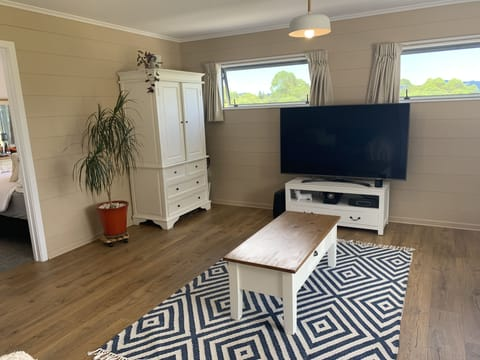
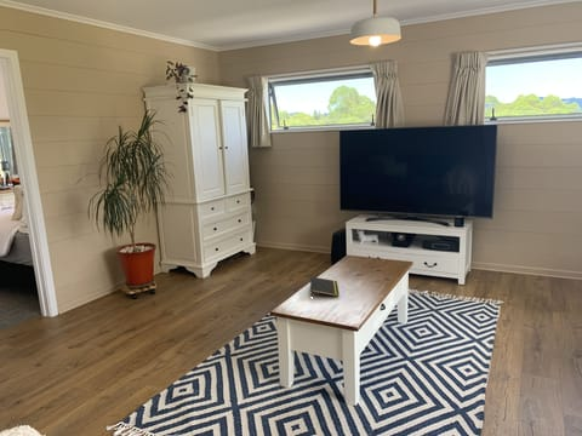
+ notepad (324, 286)
